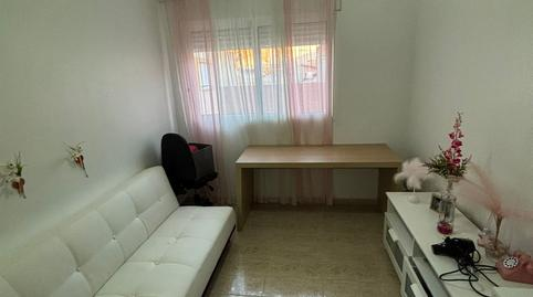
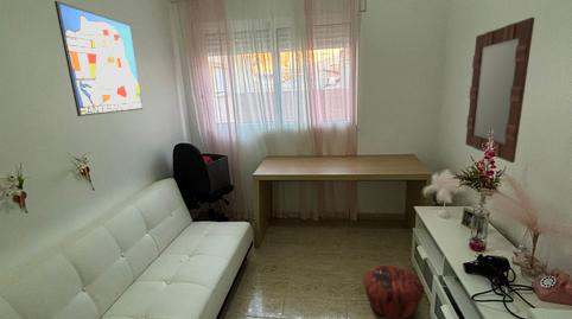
+ woven basket (392, 289)
+ wall art (107, 65)
+ home mirror (492, 92)
